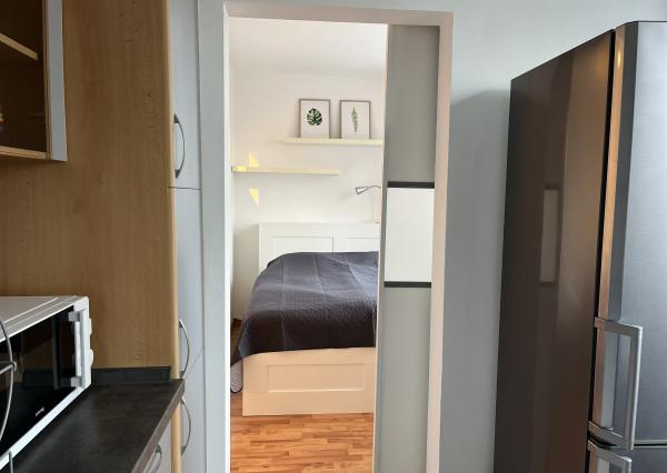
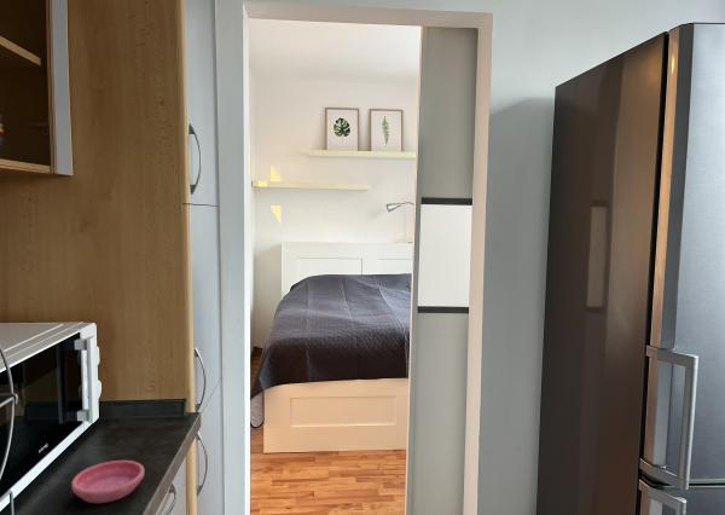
+ saucer (109, 482)
